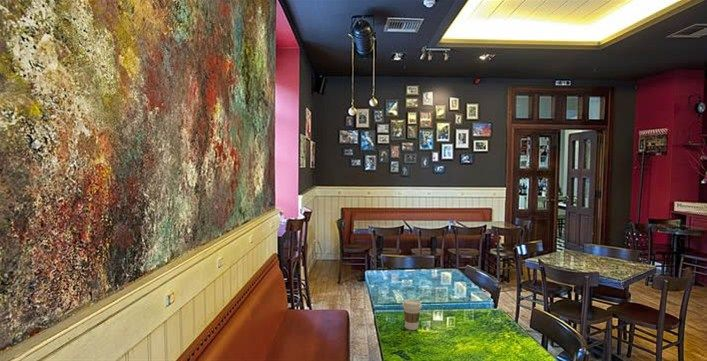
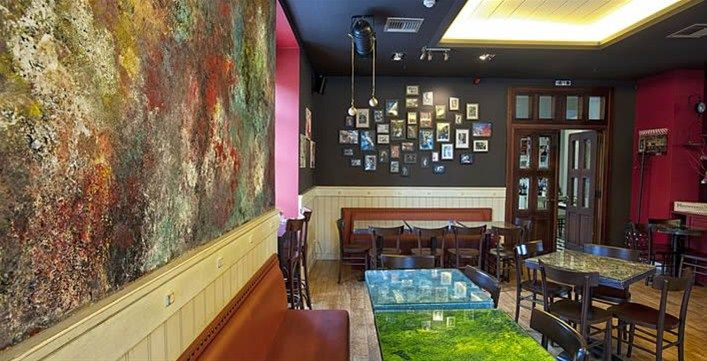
- coffee cup (411, 314)
